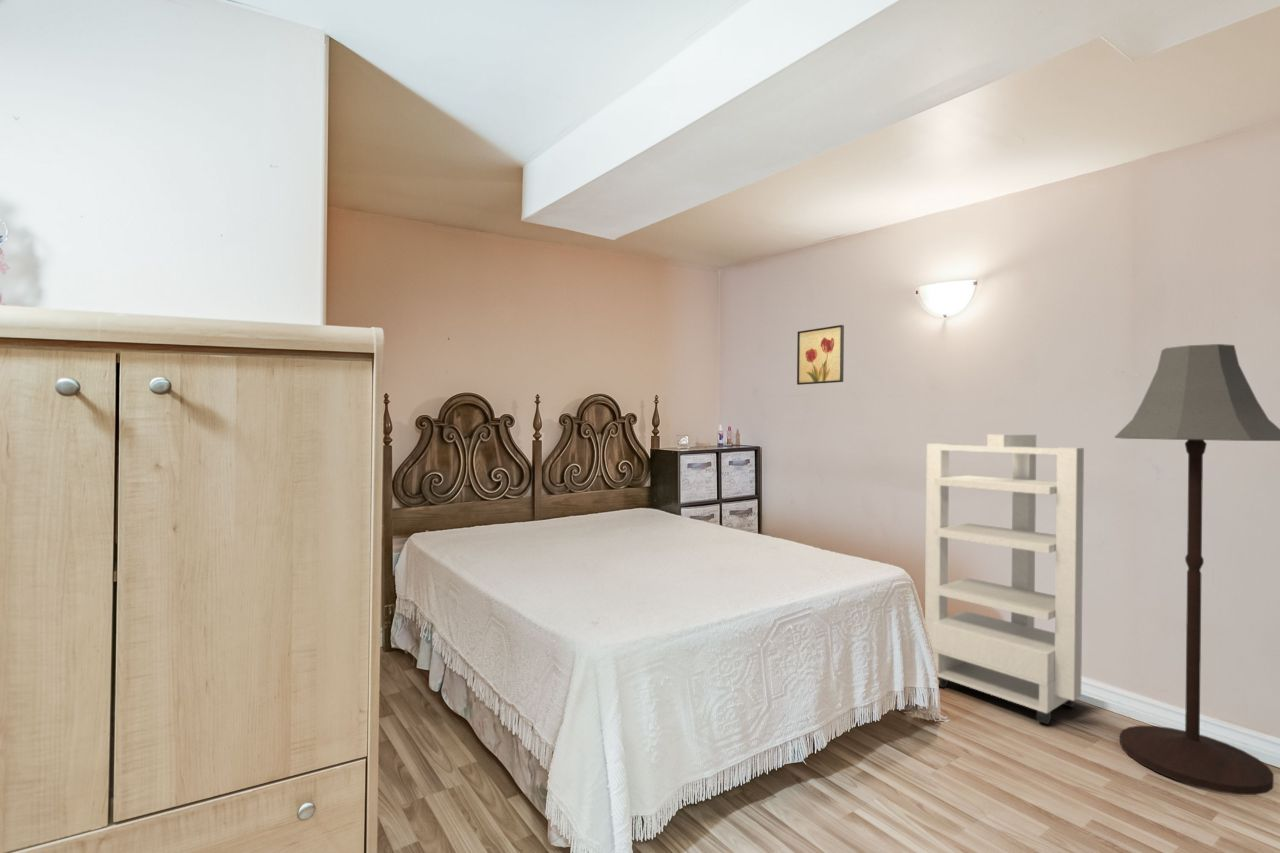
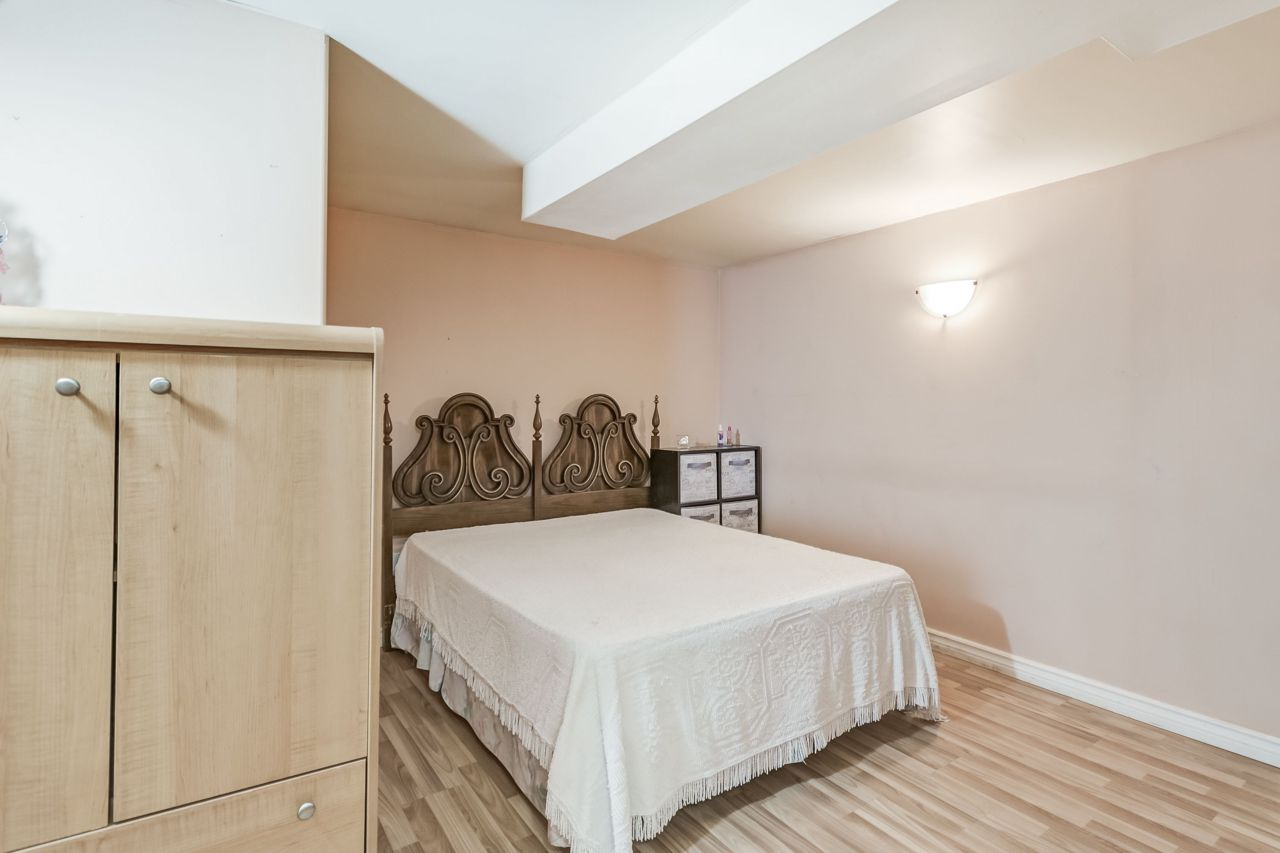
- floor lamp (1194, 554)
- storage cabinet (1012, 563)
- wall art (820, 356)
